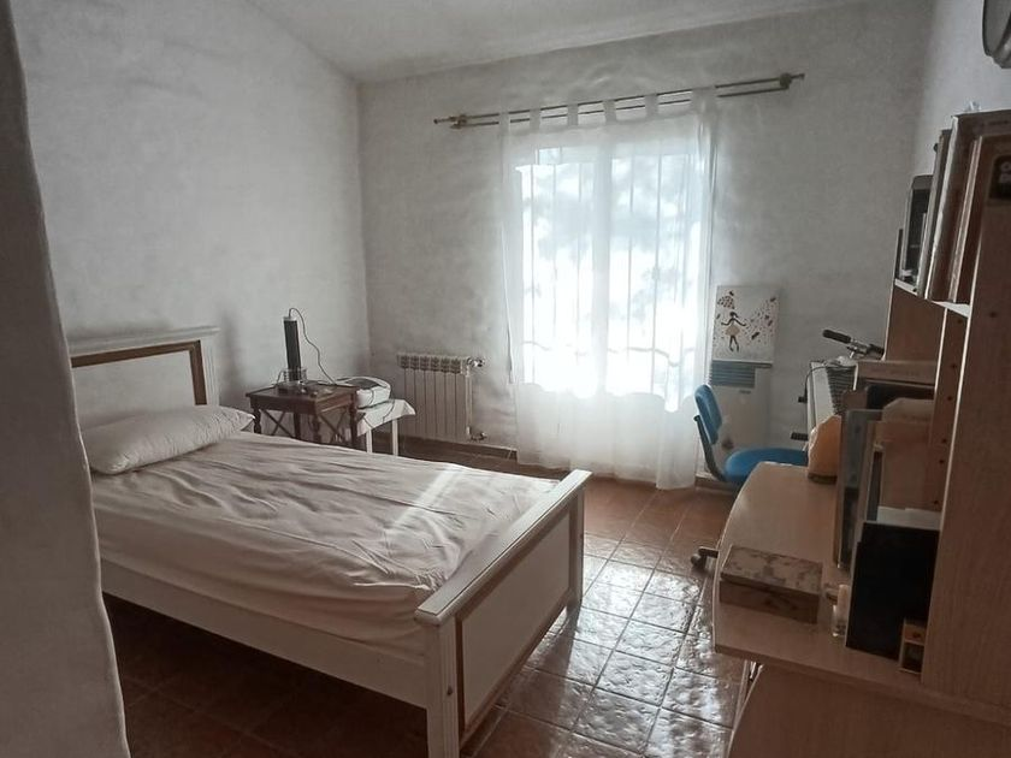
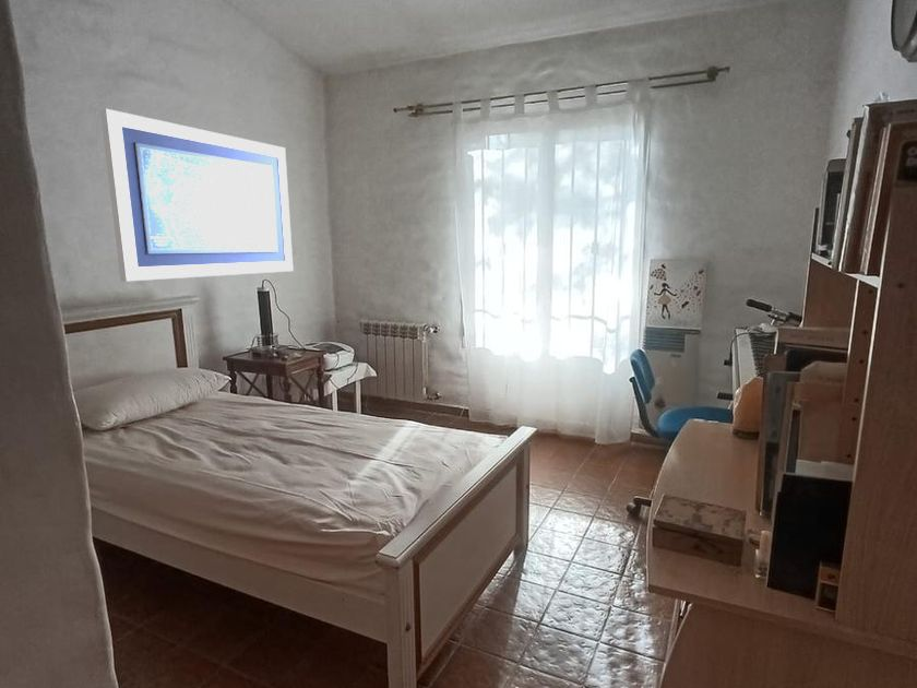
+ wall art (214, 204)
